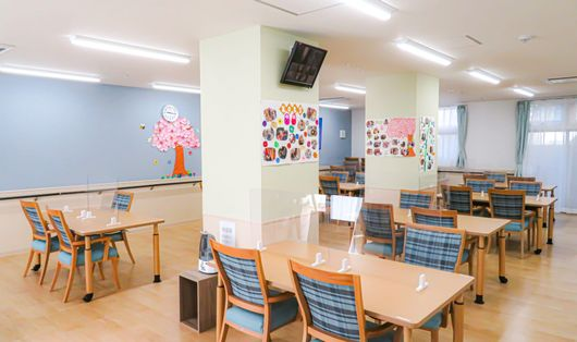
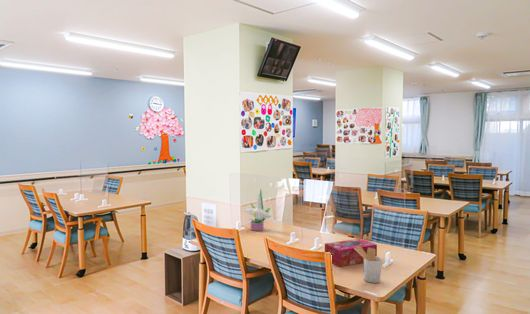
+ tissue box (350, 251)
+ potted flower (257, 208)
+ utensil holder (367, 263)
